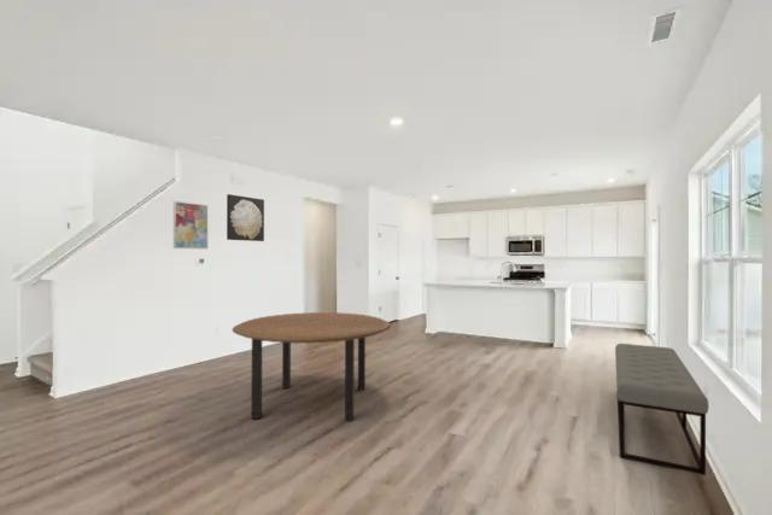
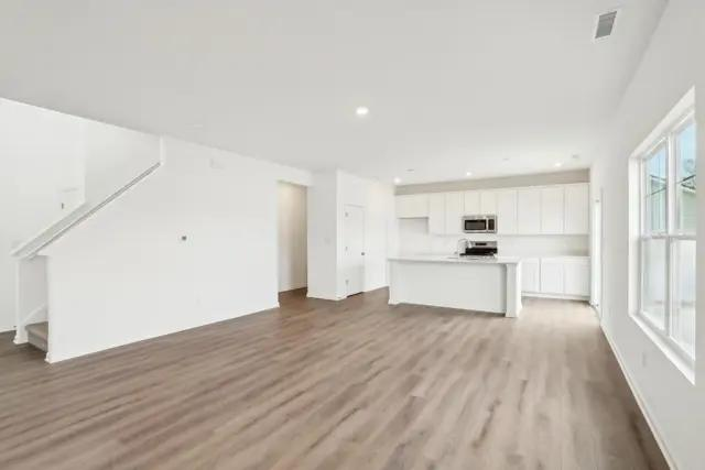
- wall art (191, 226)
- wall art (246, 218)
- dining table (314, 341)
- bench (650, 393)
